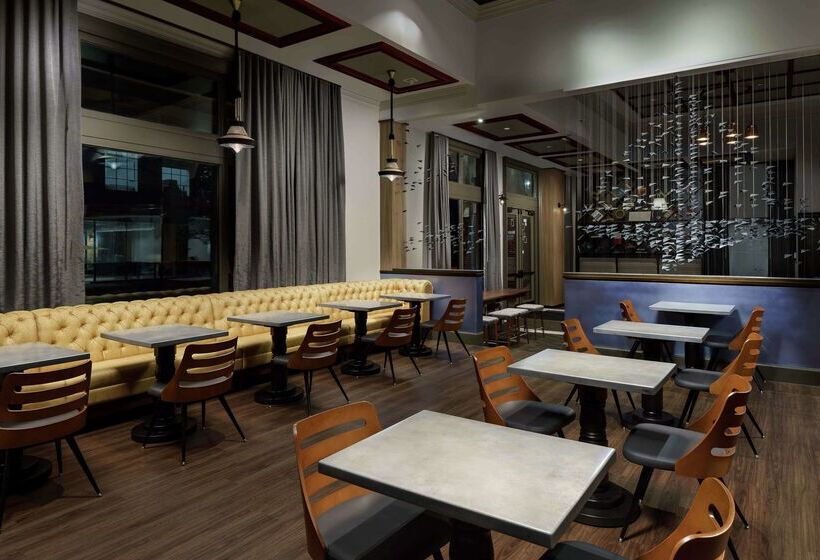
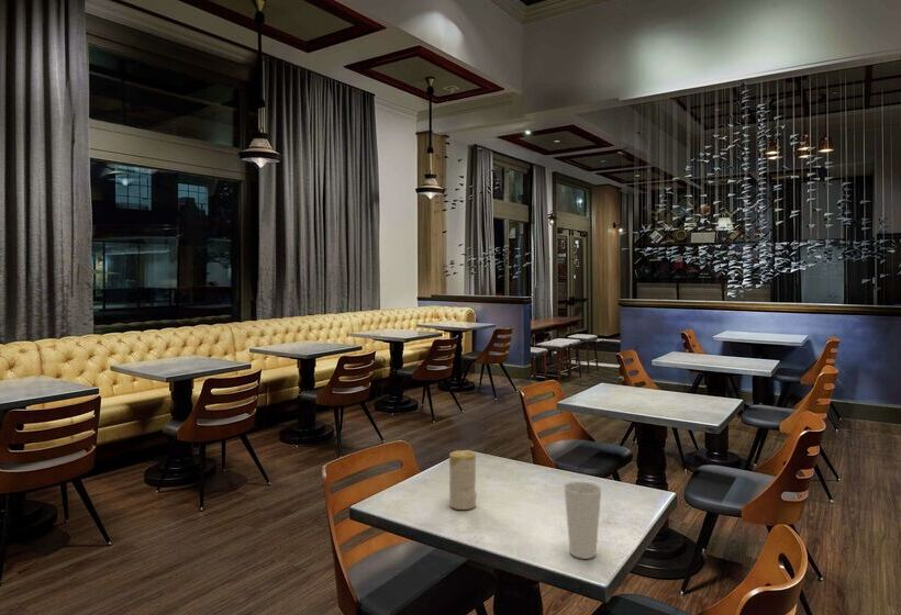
+ cup (582, 519)
+ candle (463, 479)
